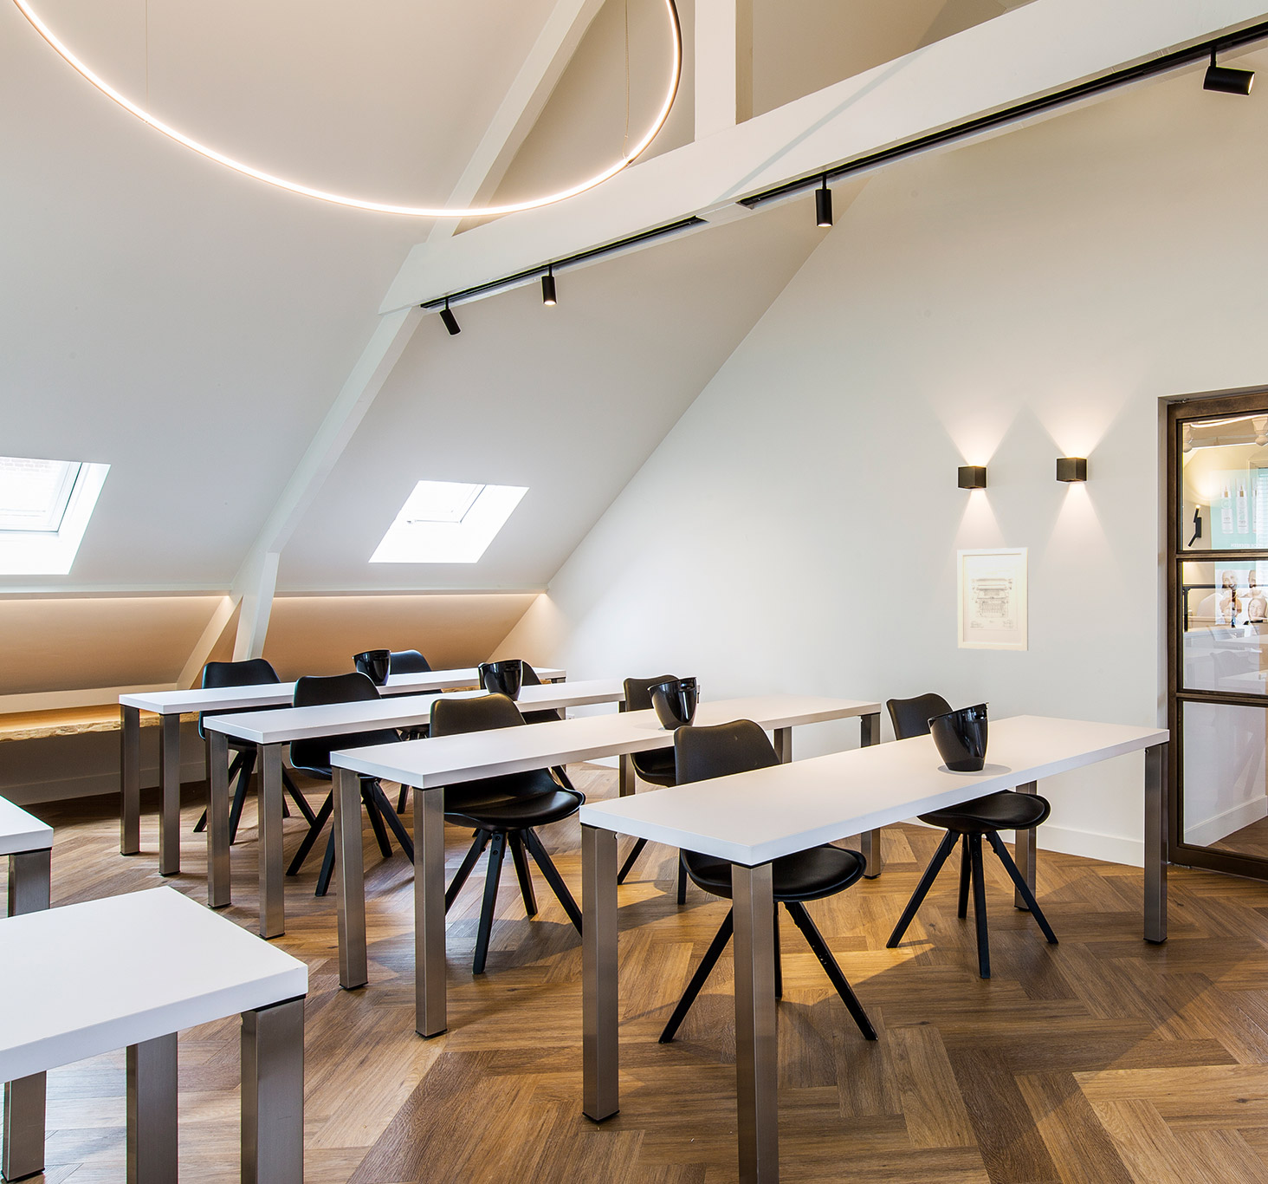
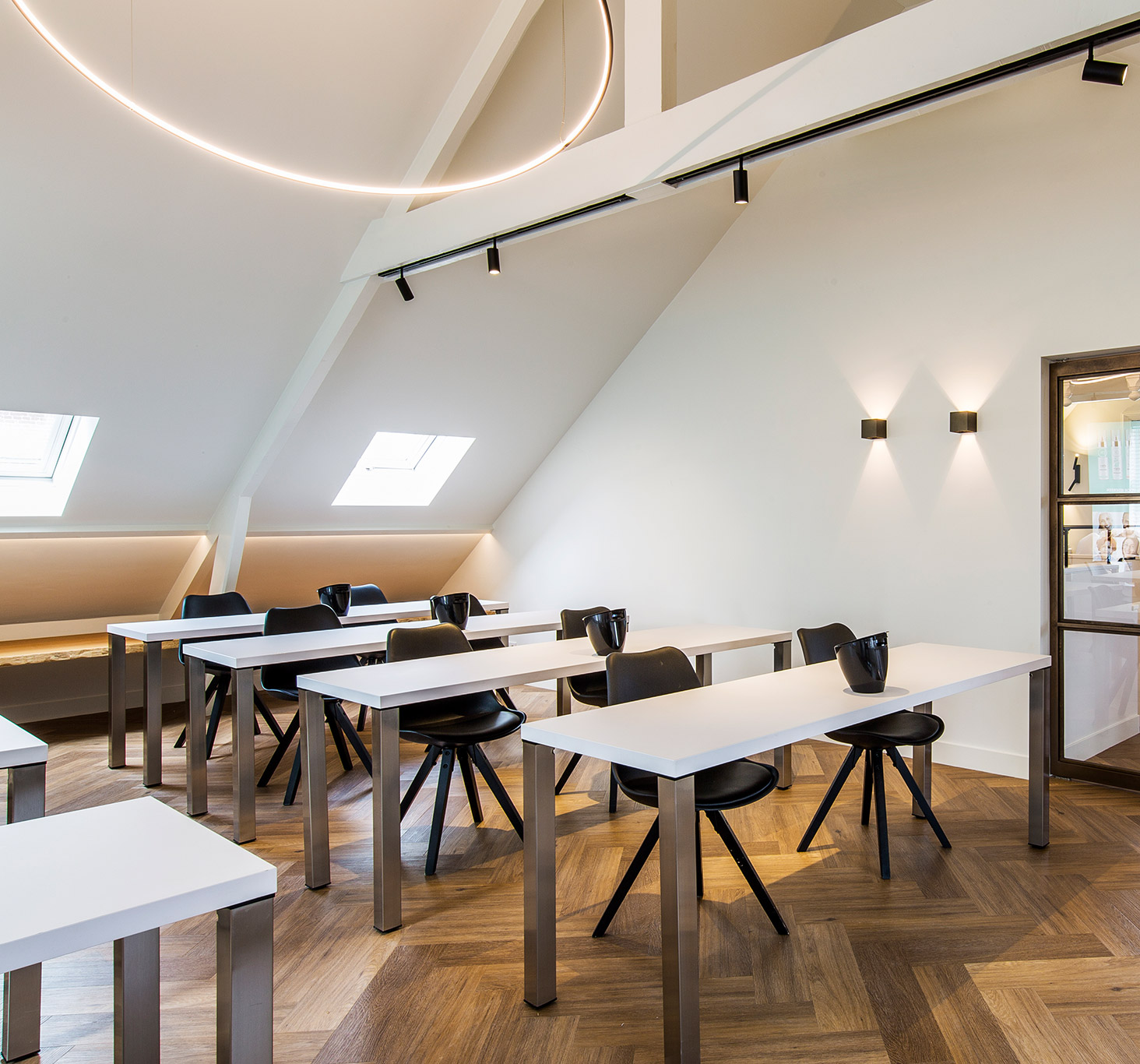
- wall art (992, 599)
